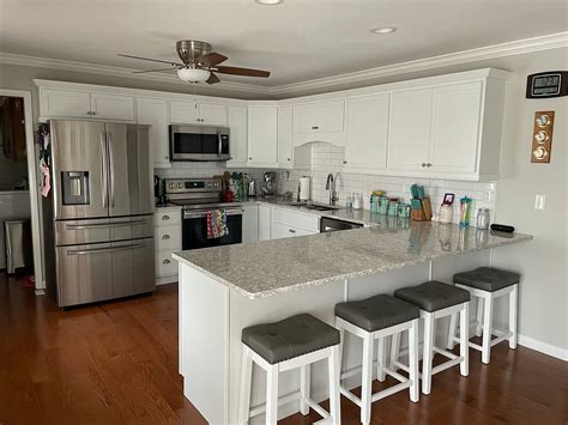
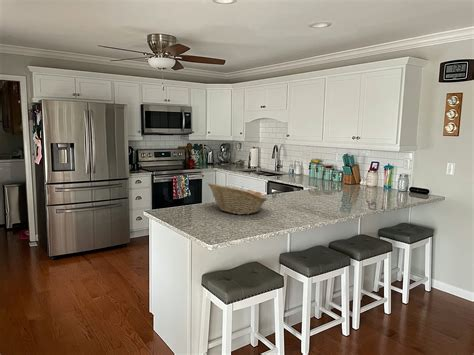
+ fruit basket (236, 196)
